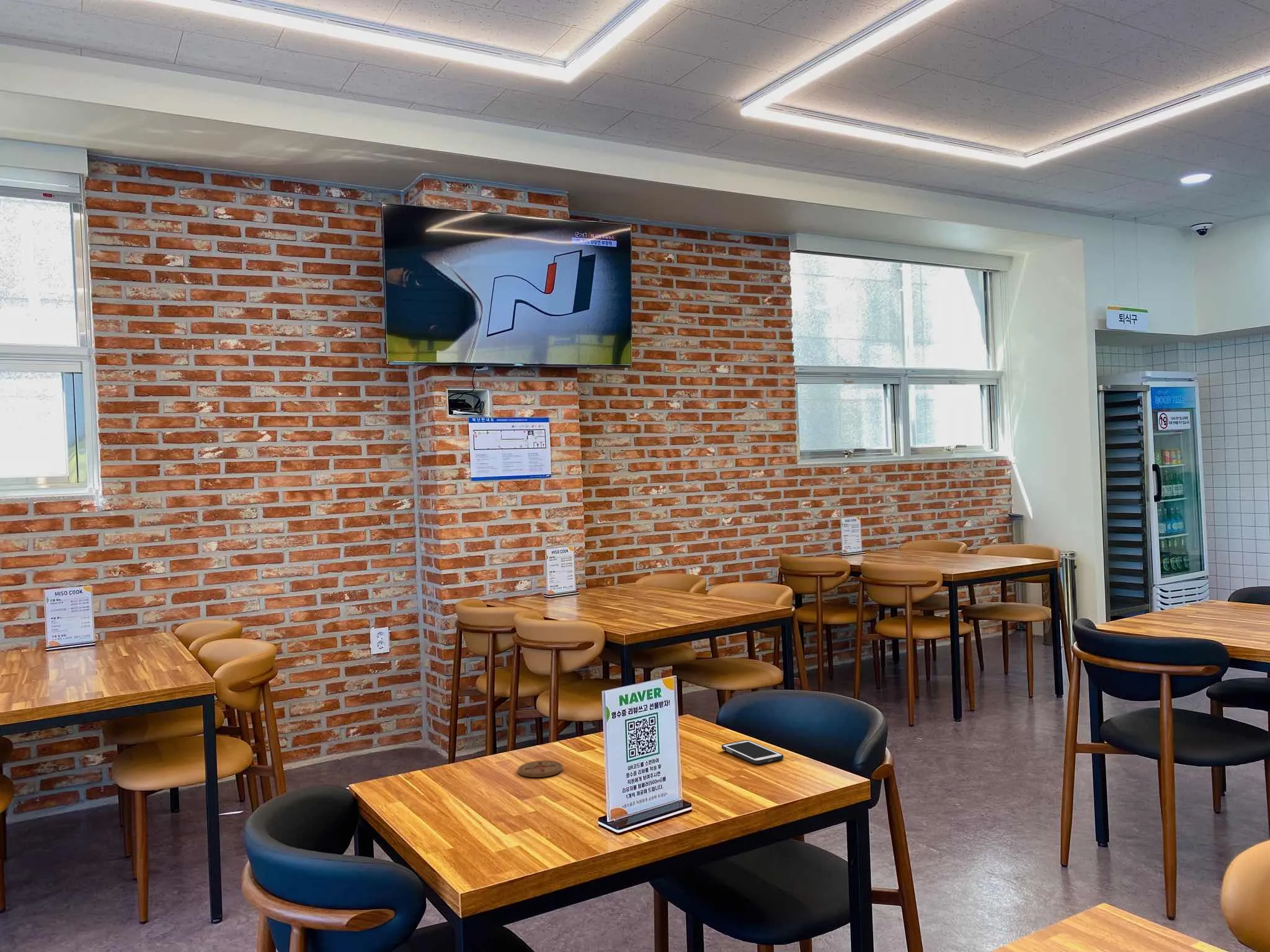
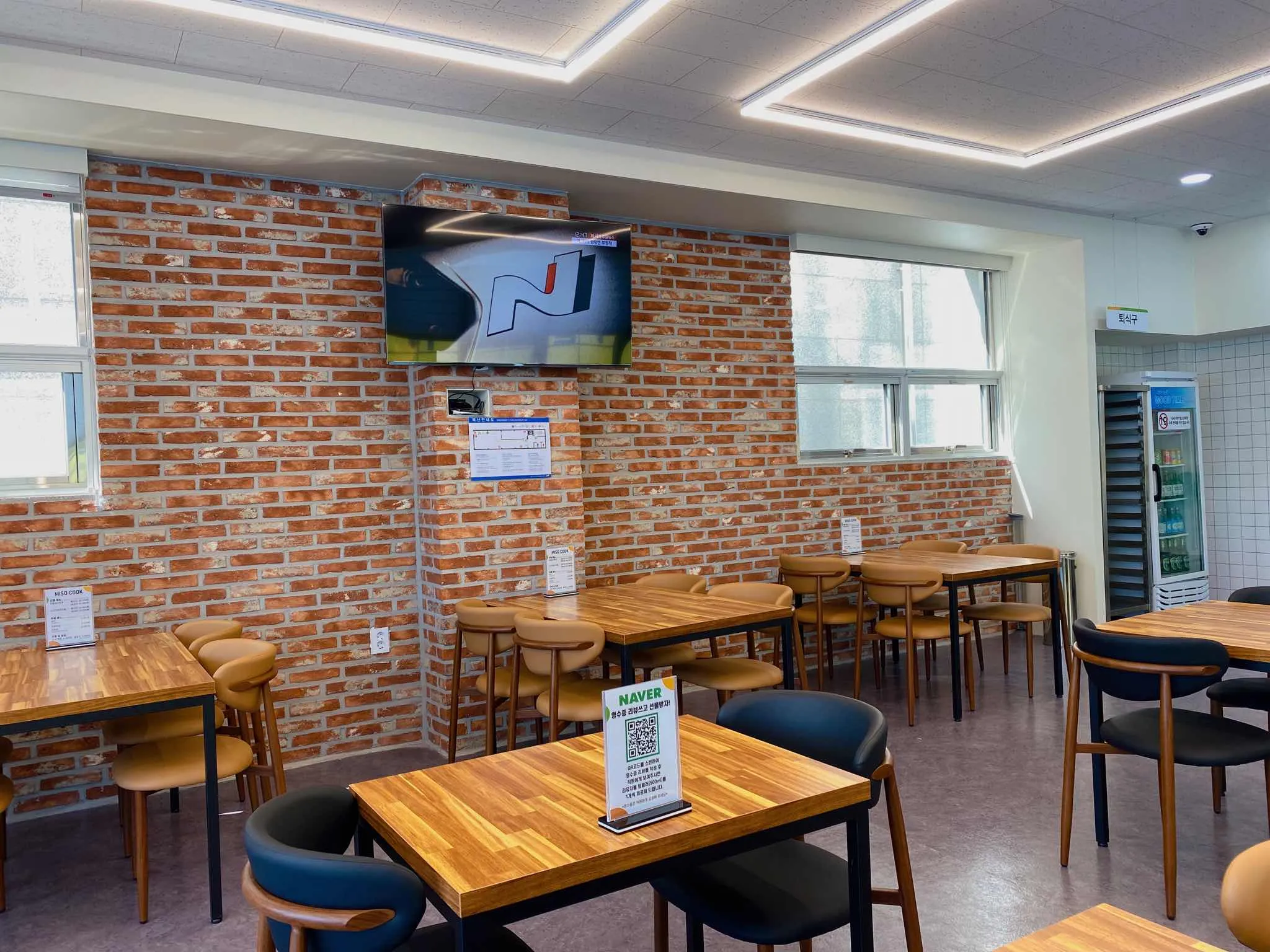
- cell phone (752, 752)
- coaster (540, 769)
